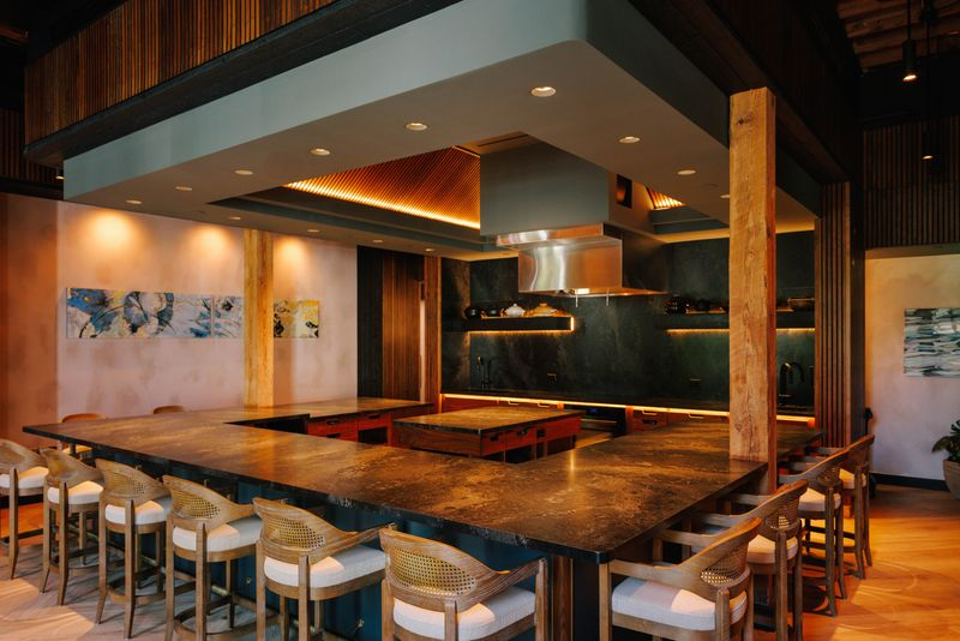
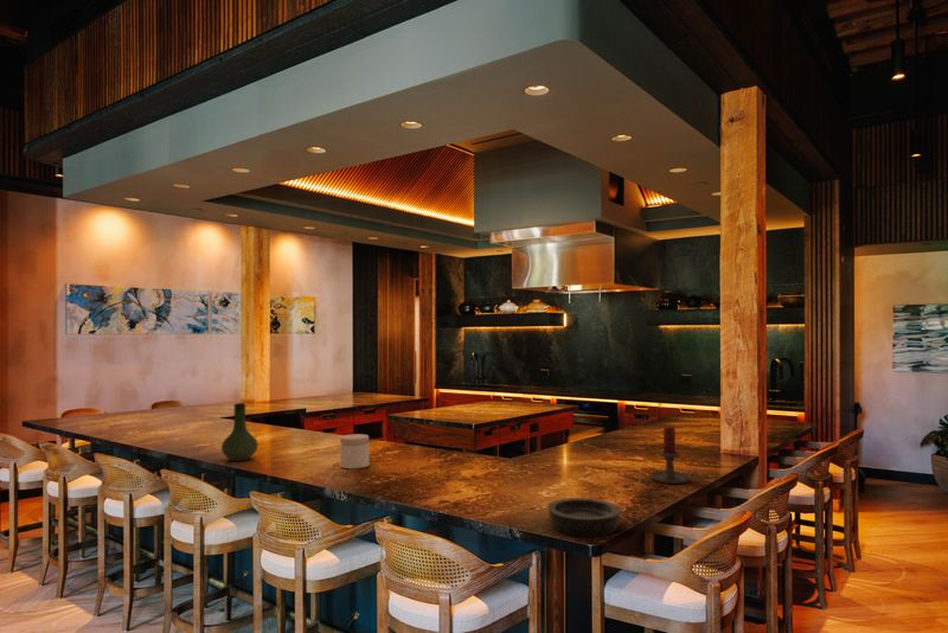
+ jar (354, 450)
+ candle holder (675, 453)
+ vase (239, 430)
+ bowl (583, 517)
